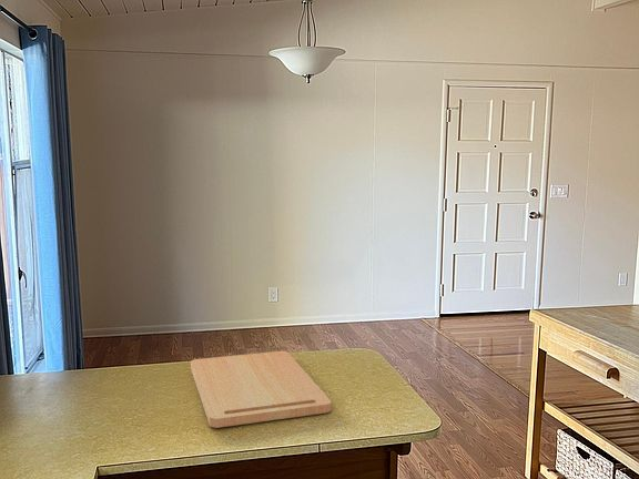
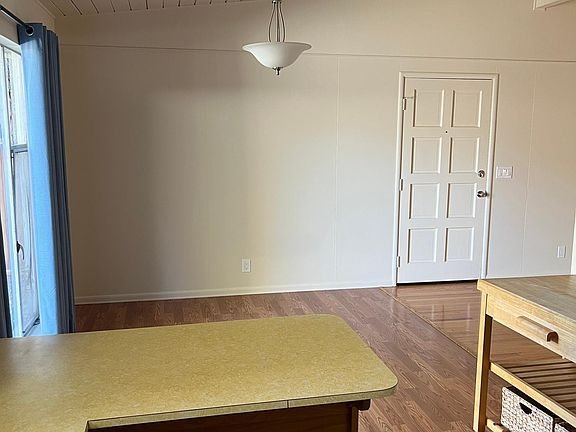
- cutting board (254, 383)
